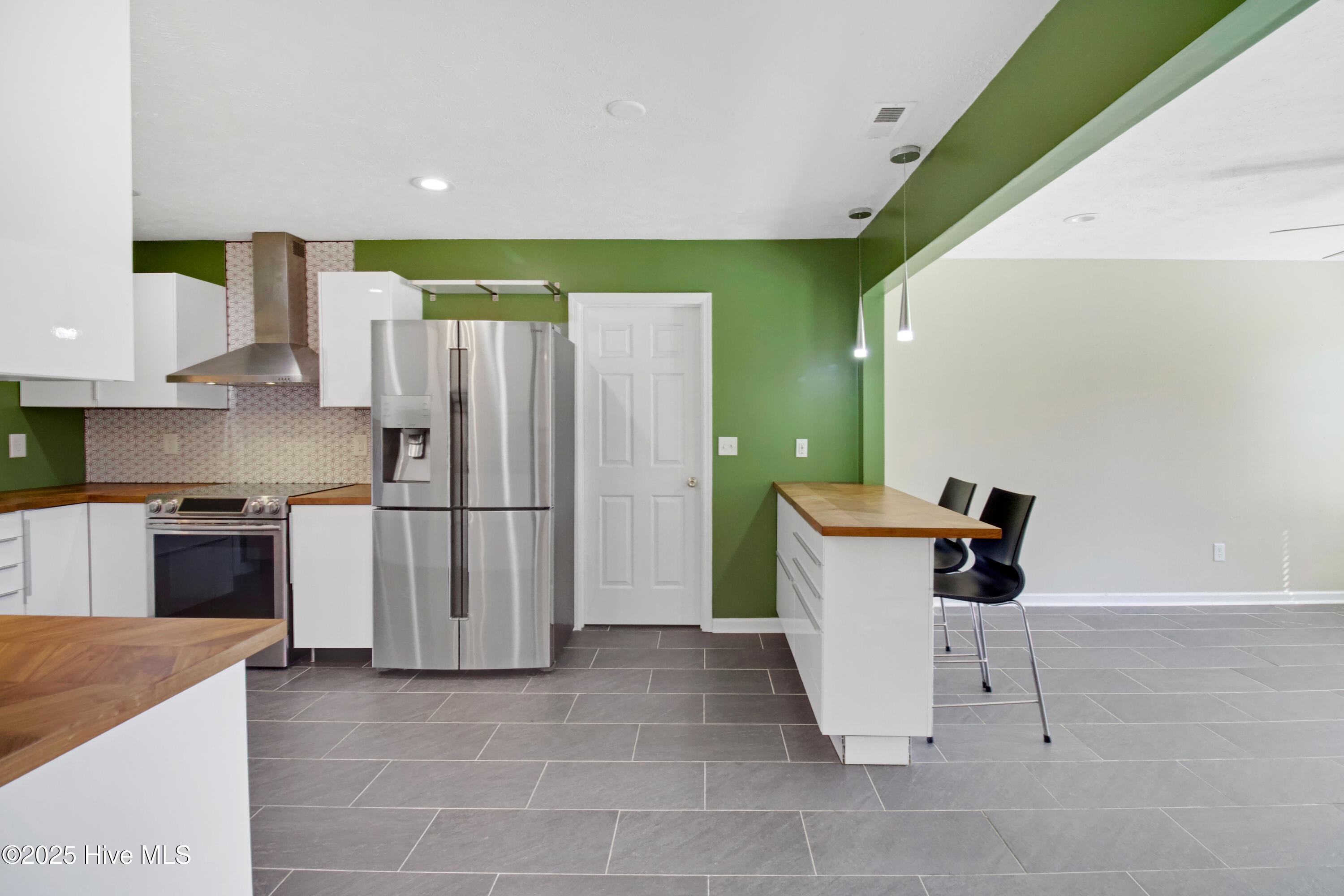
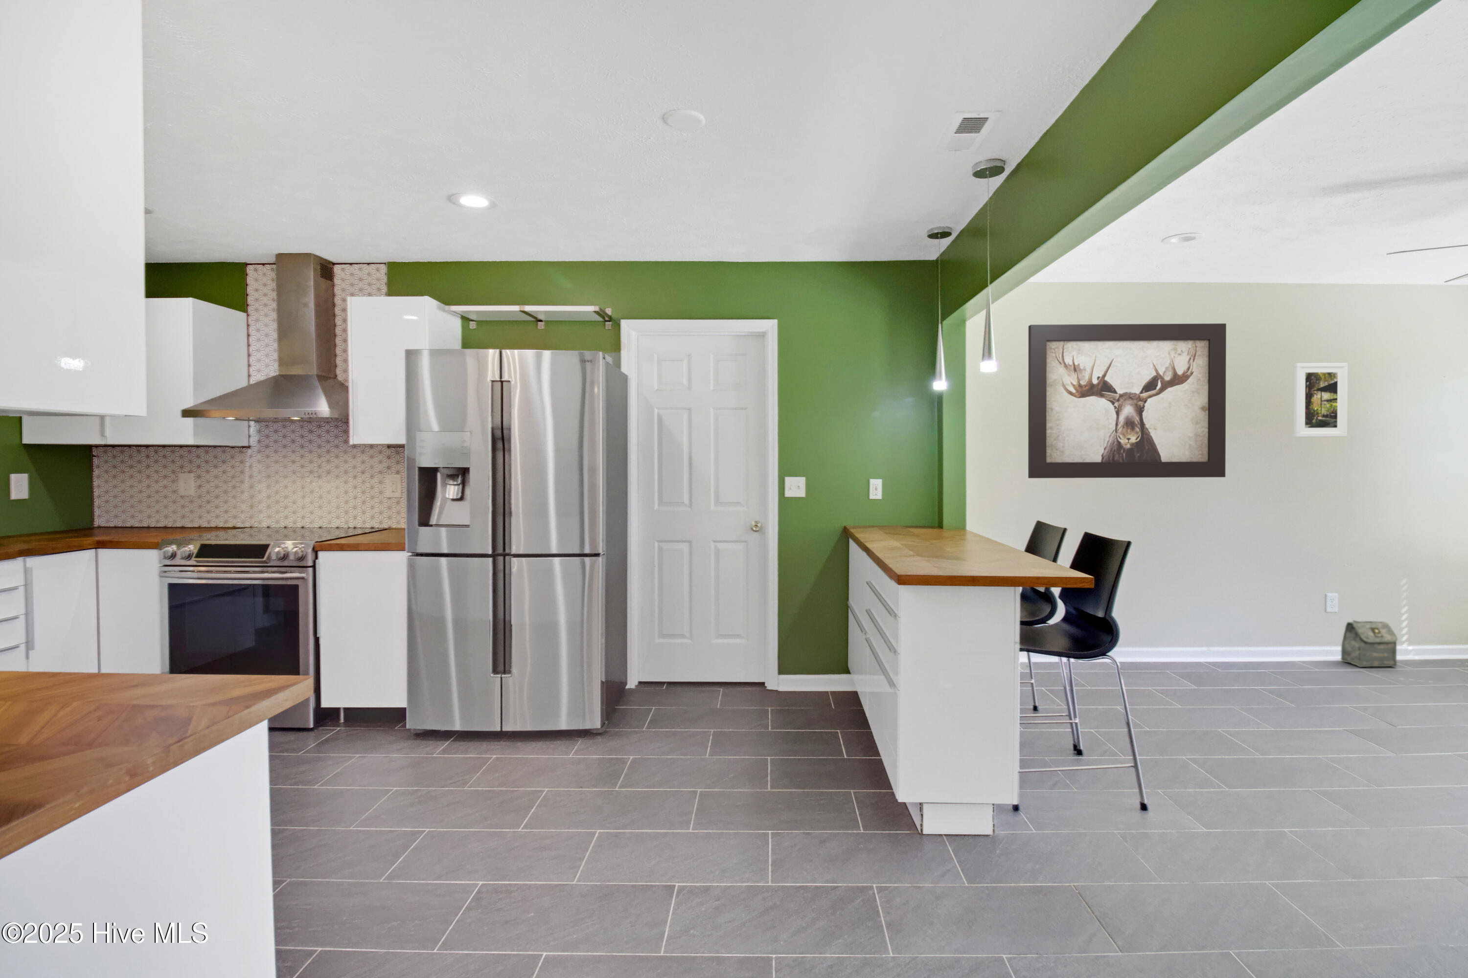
+ bag (1370, 643)
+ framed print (1321, 399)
+ wall art (1126, 401)
